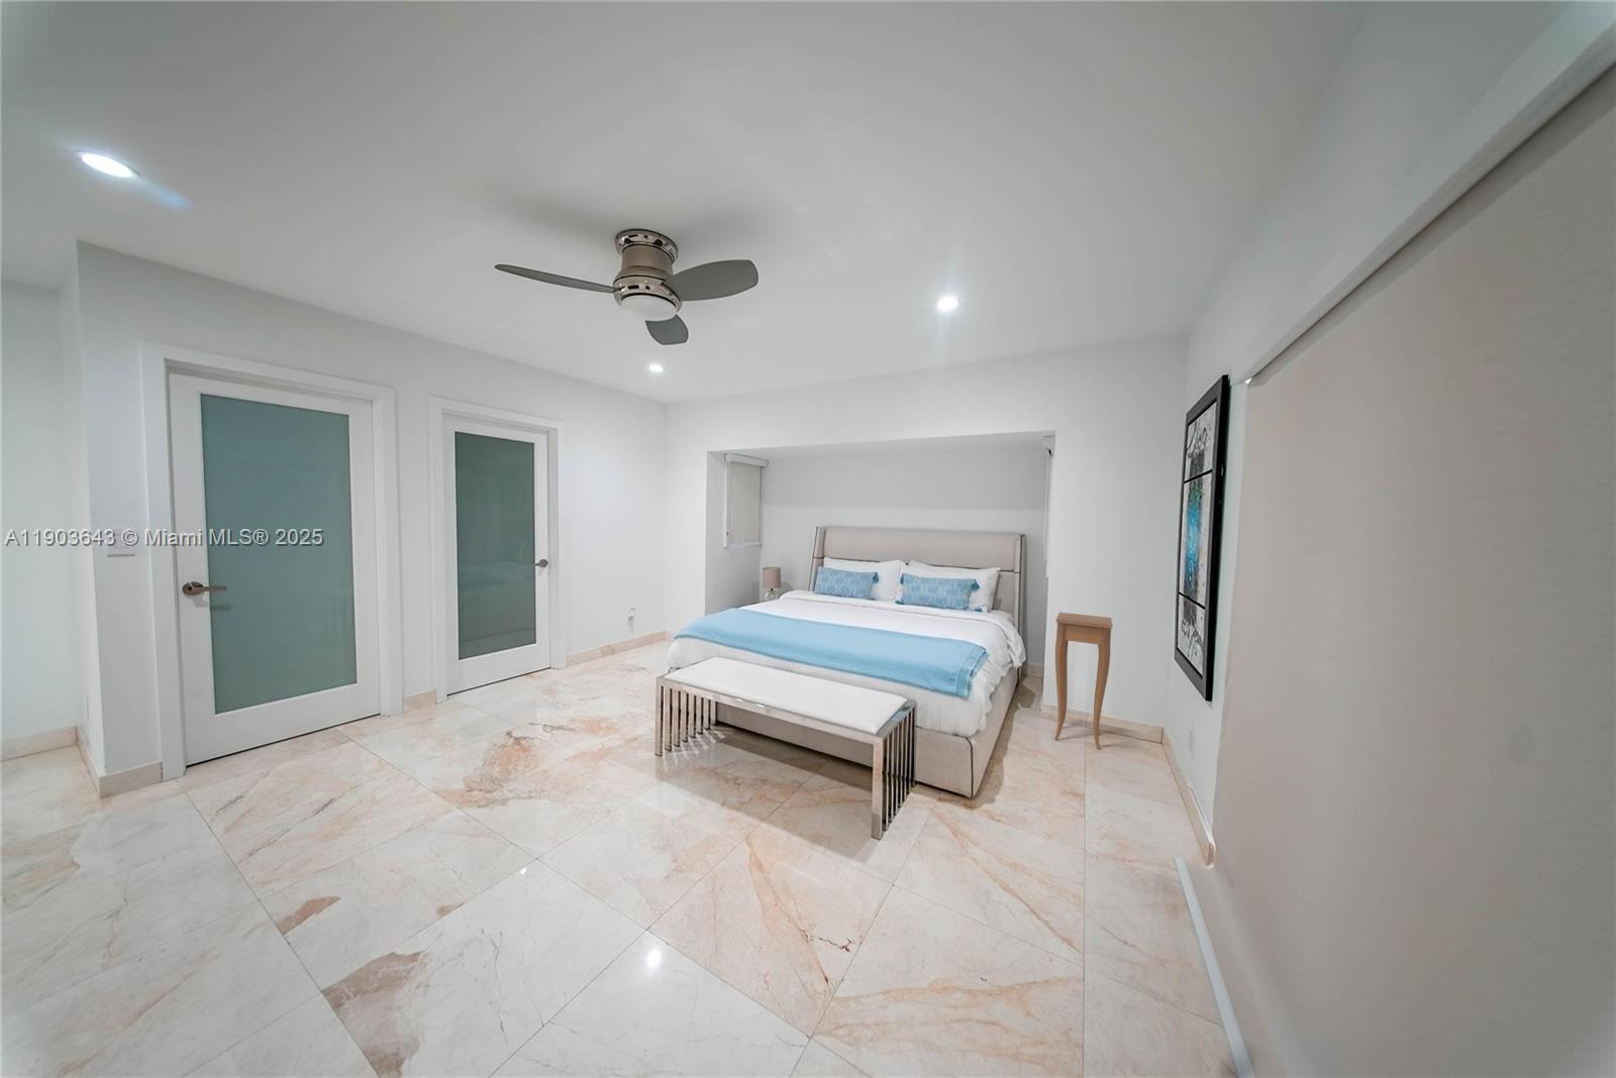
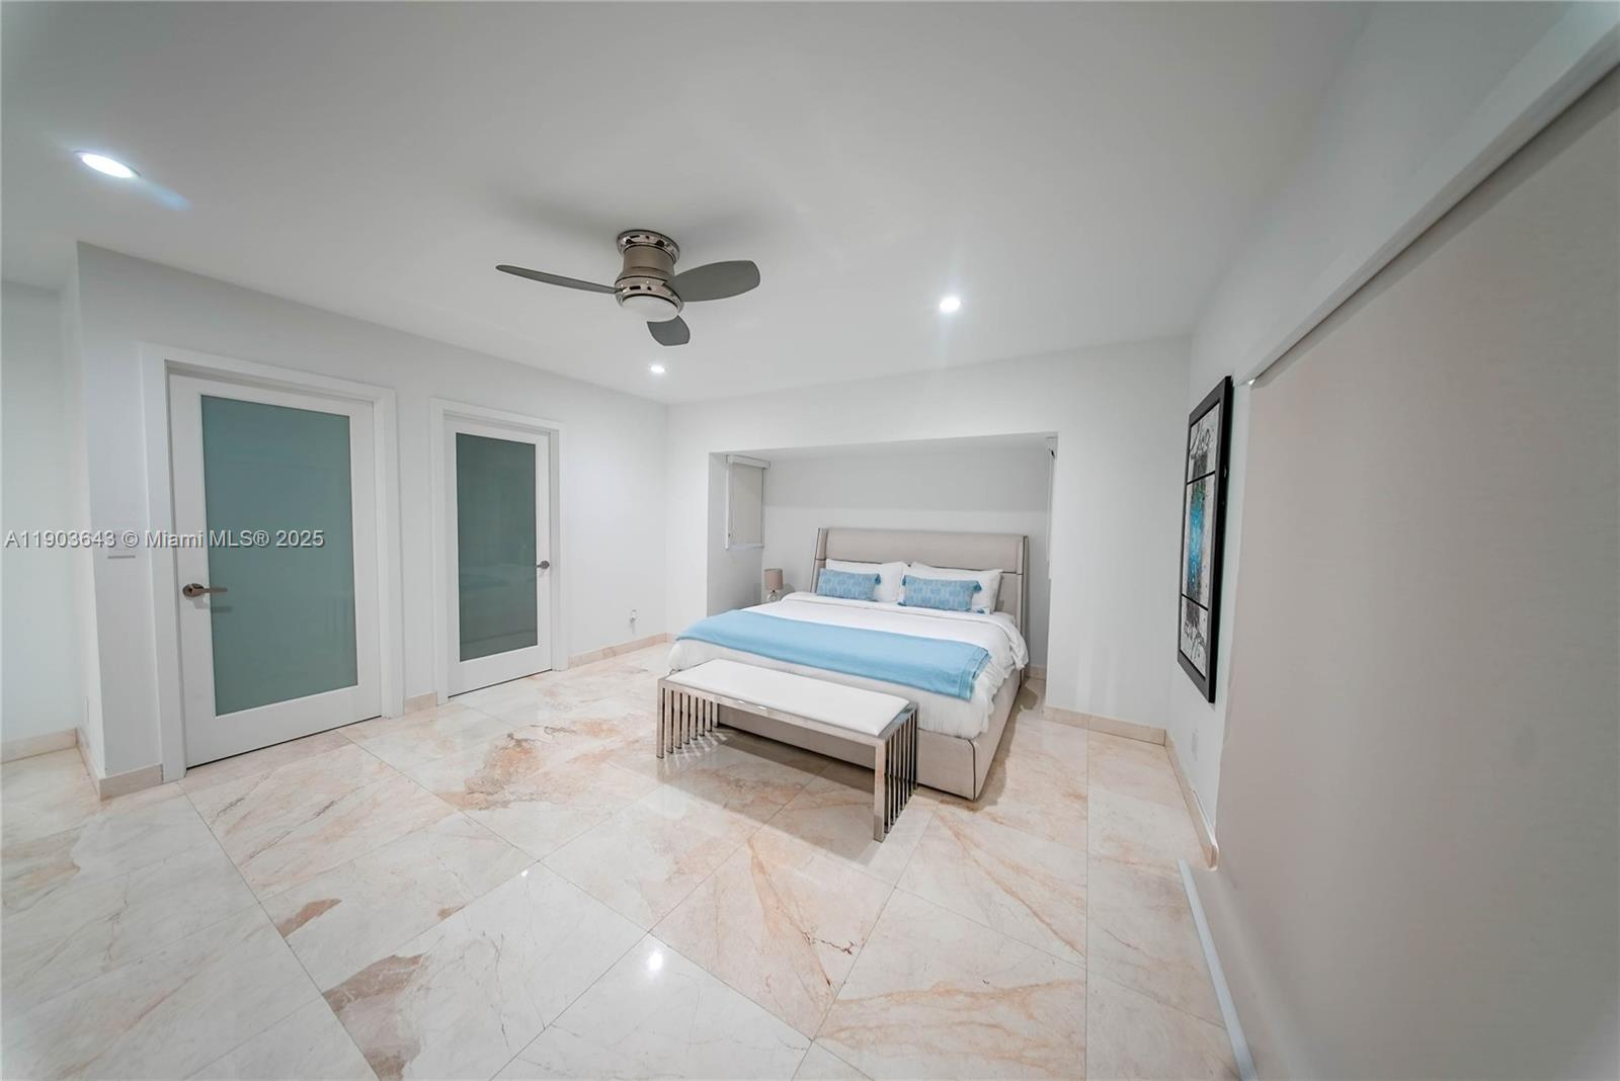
- side table (1066, 679)
